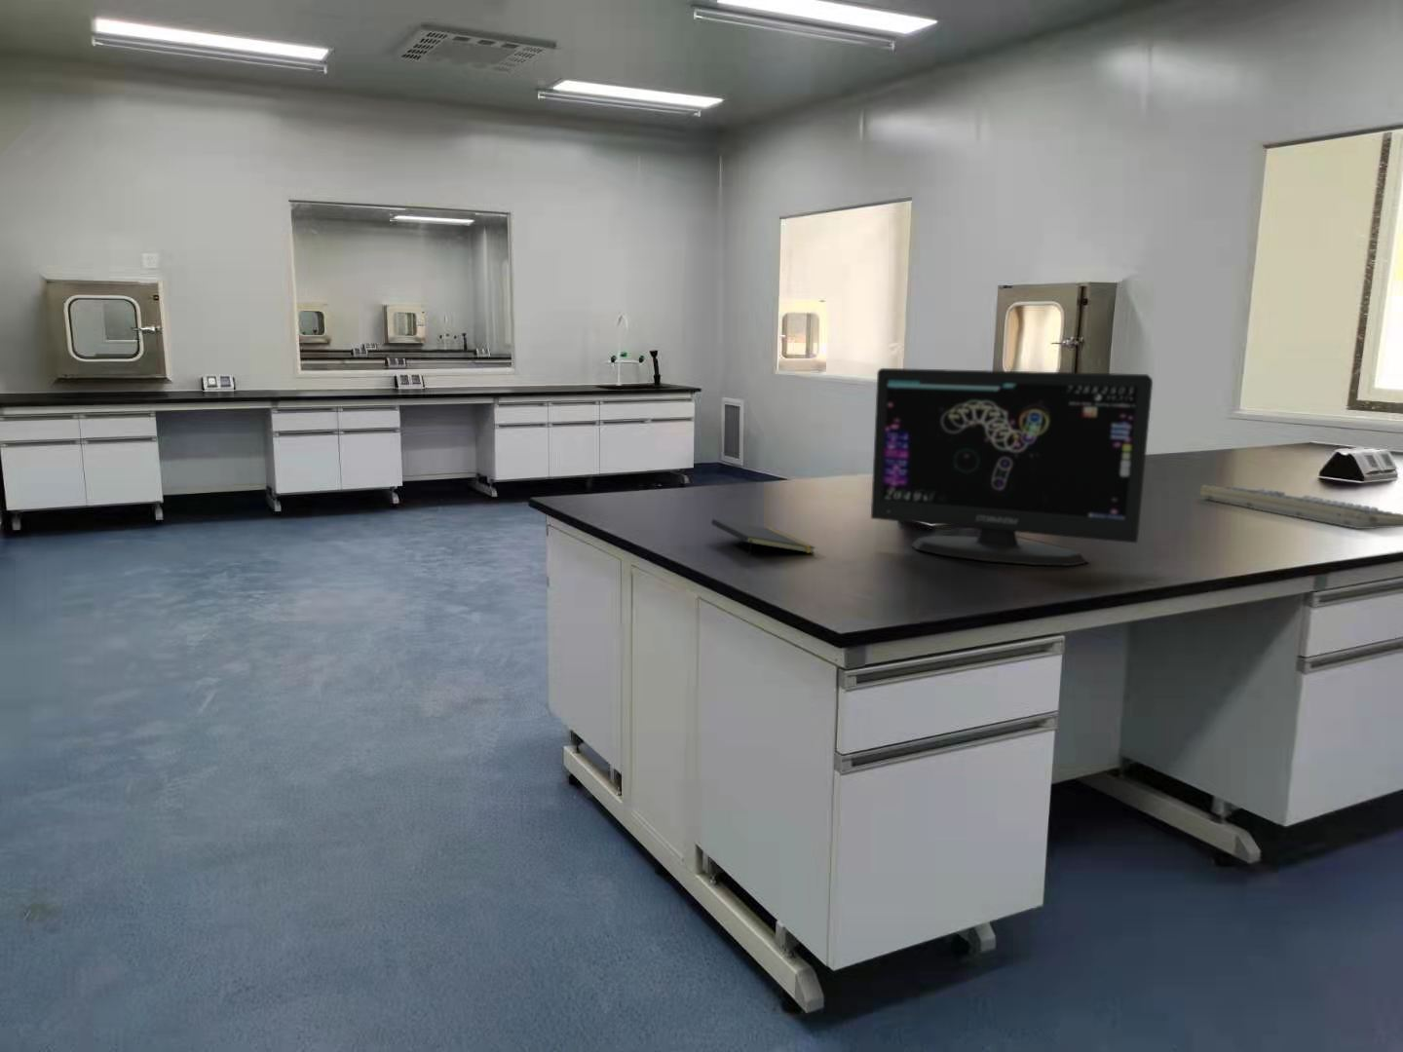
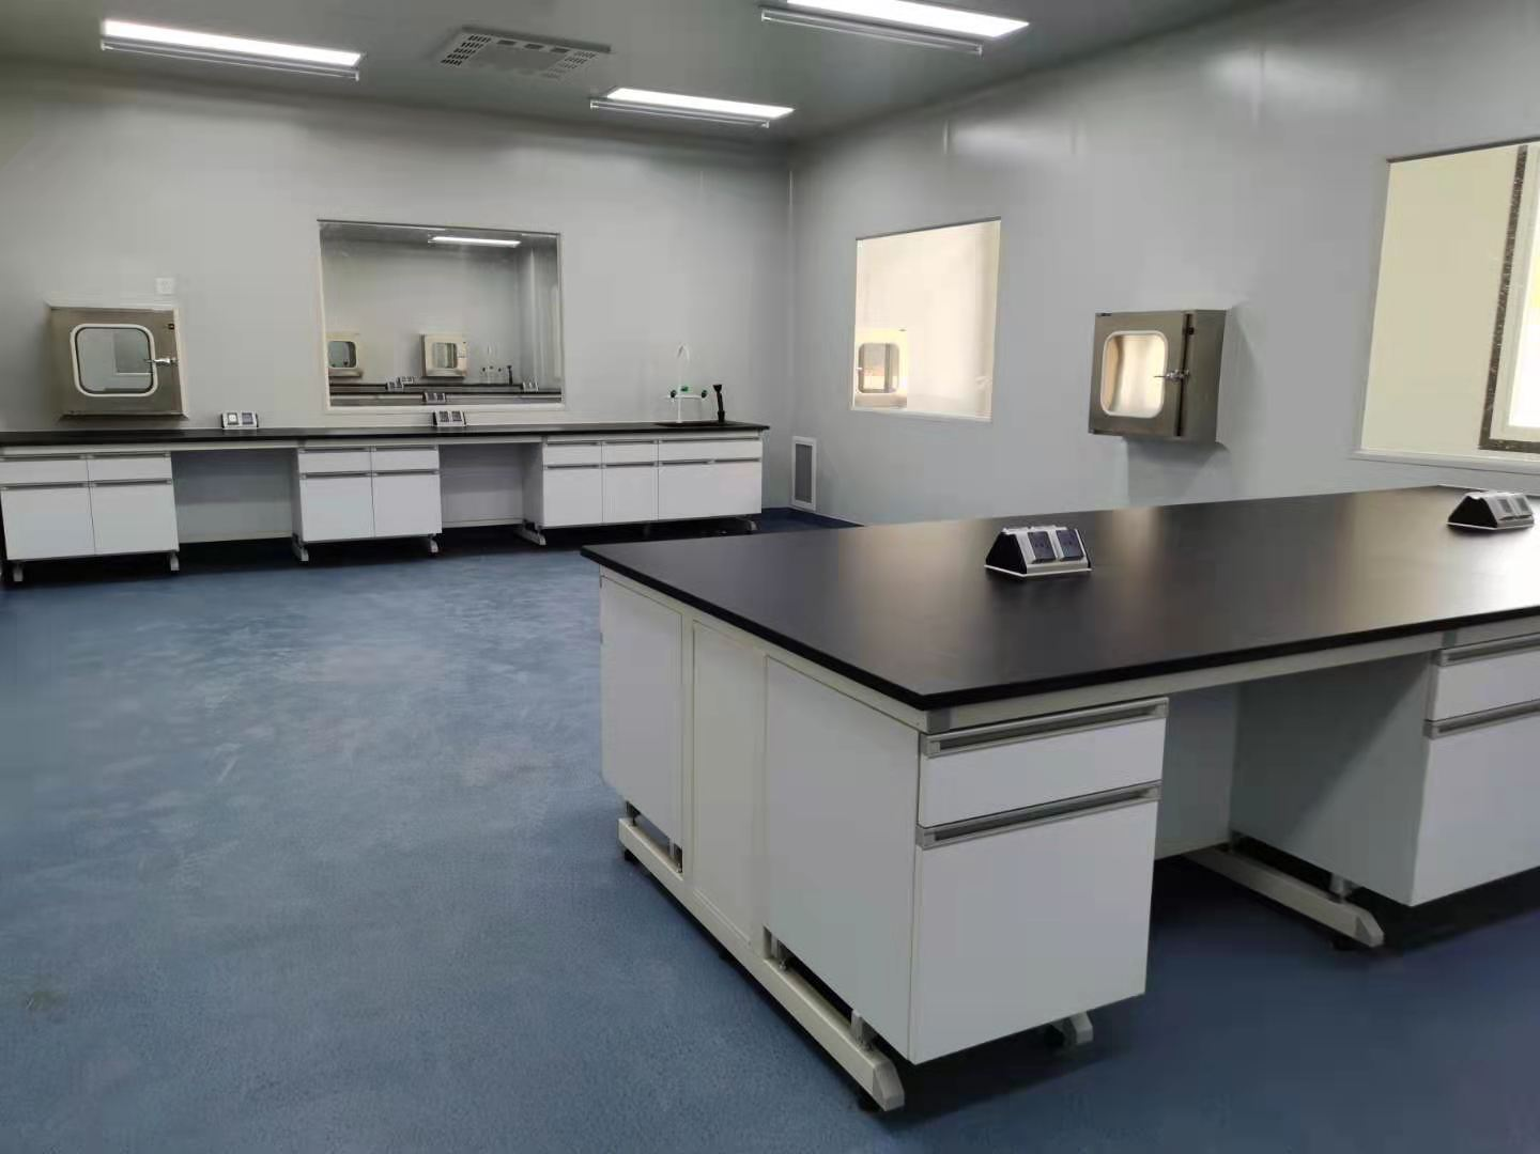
- computer monitor (1002, 463)
- notepad (761, 535)
- keyboard (1302, 504)
